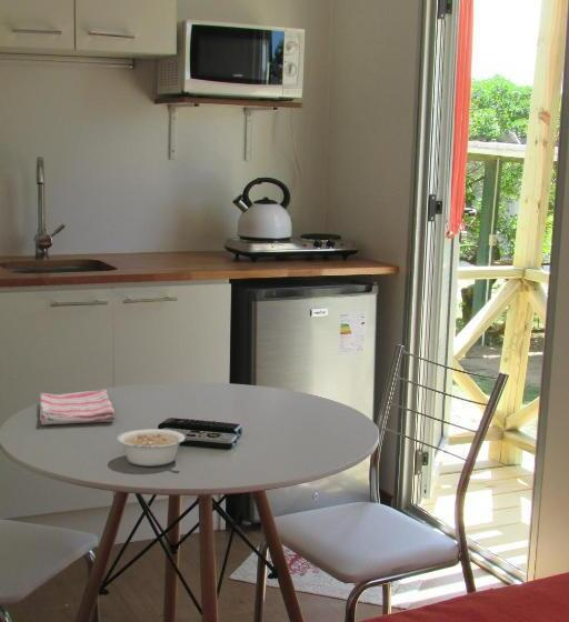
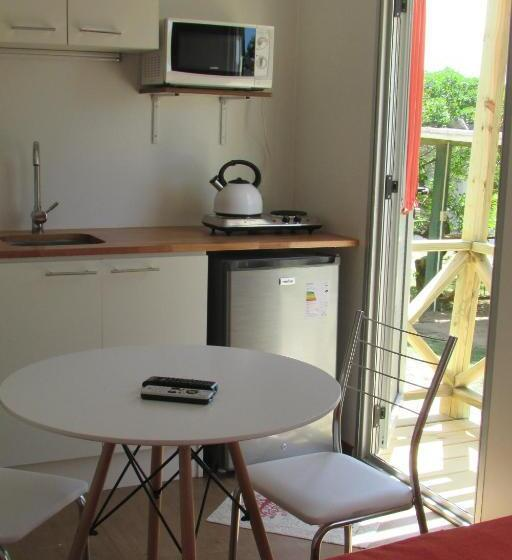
- legume (153, 445)
- dish towel (76, 404)
